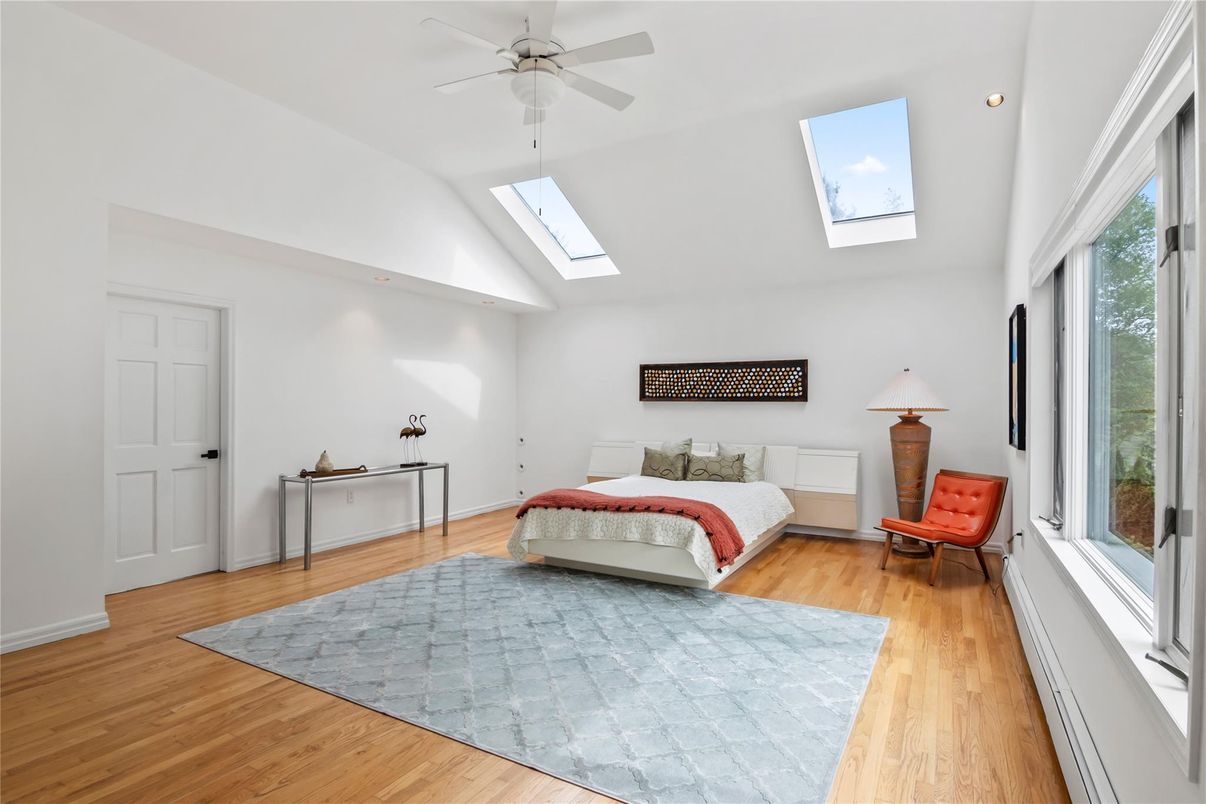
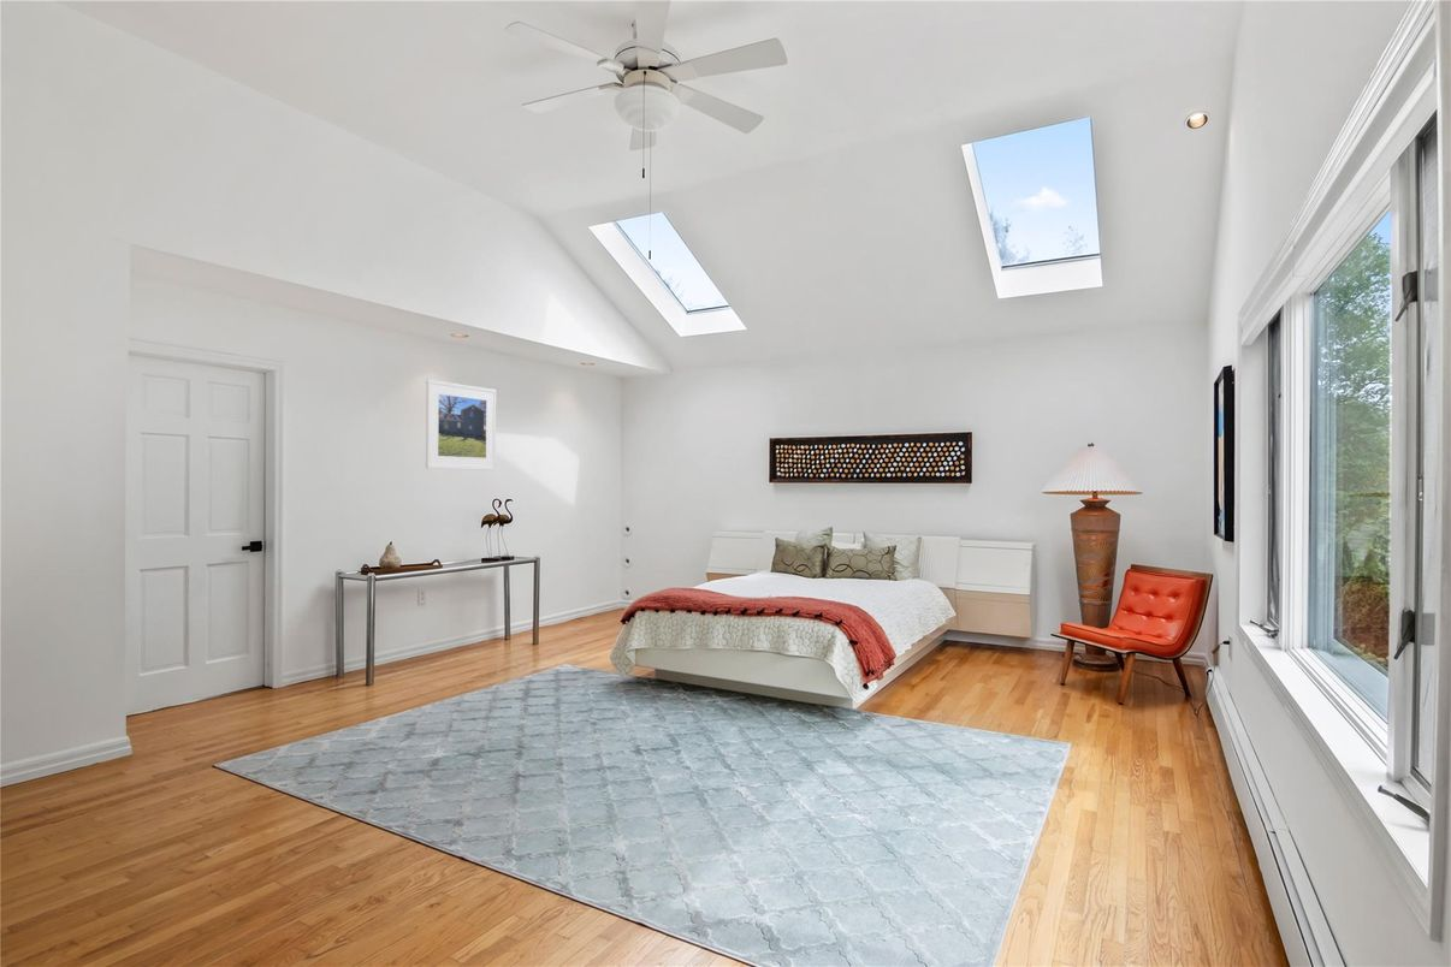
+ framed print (462, 427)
